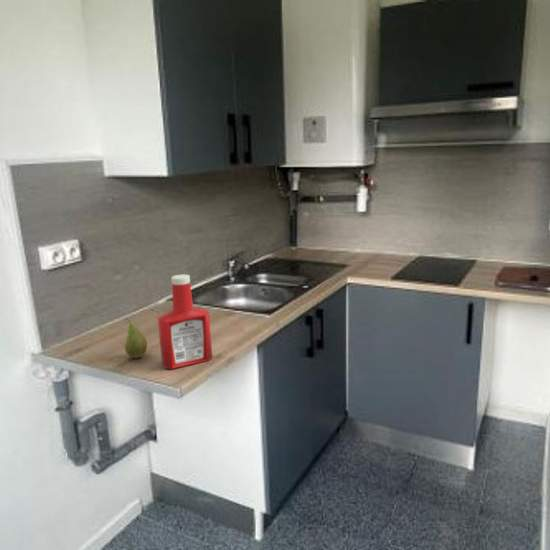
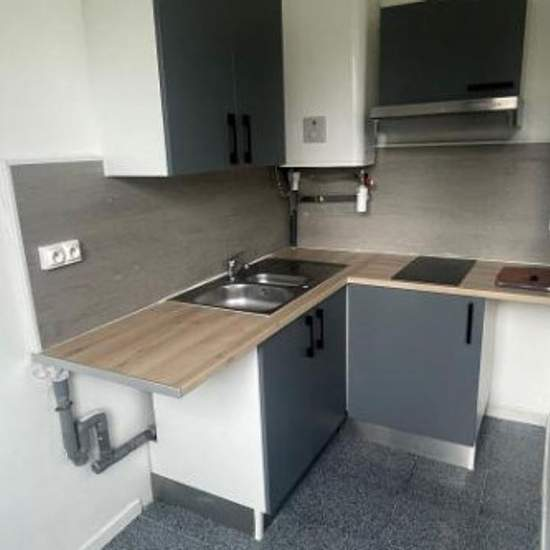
- fruit (135, 337)
- soap bottle (184, 319)
